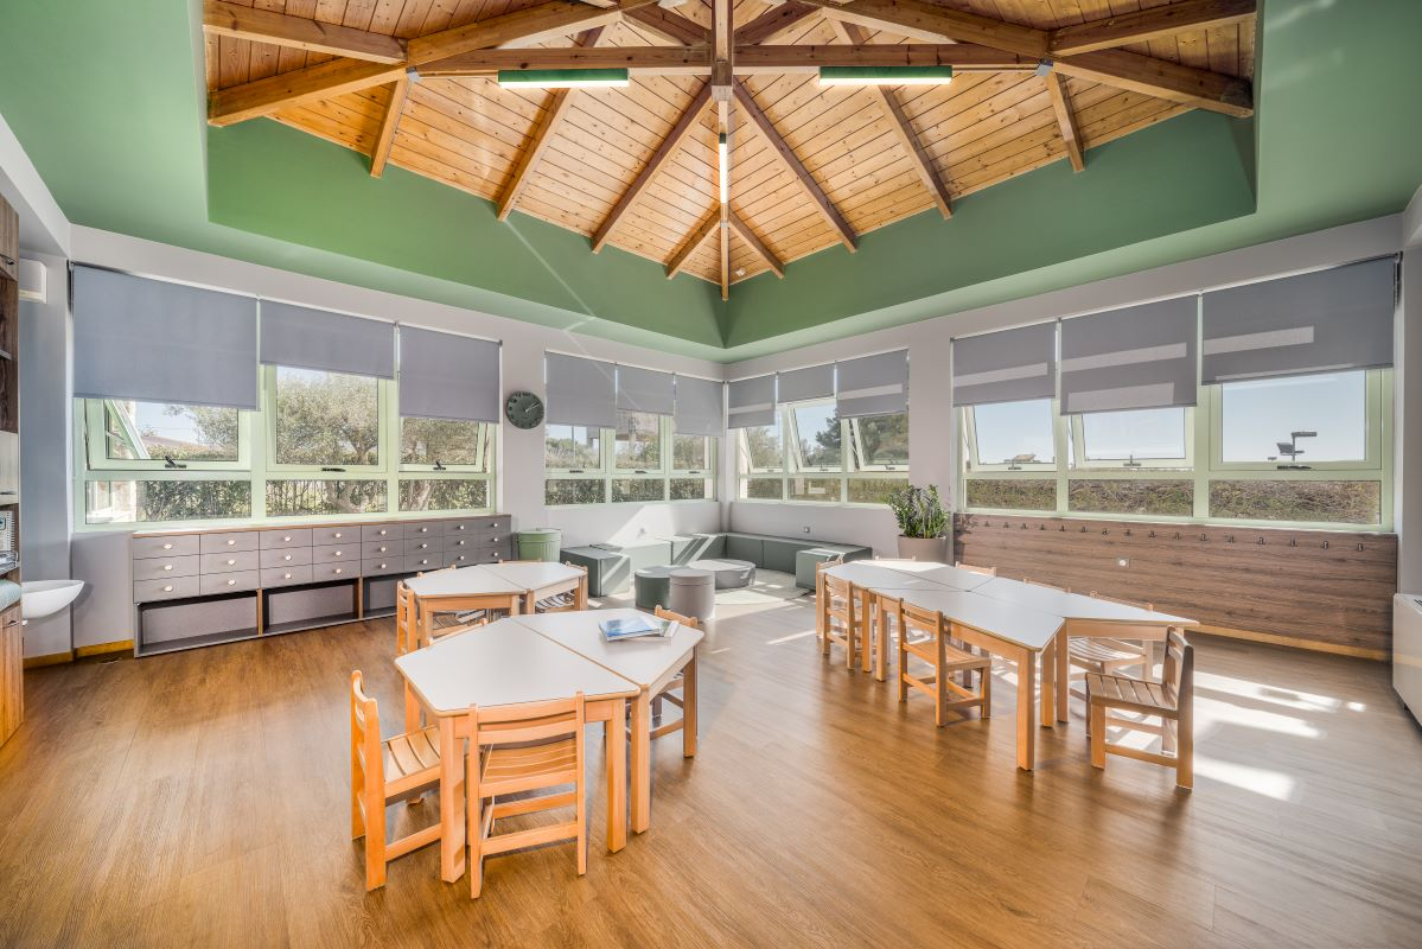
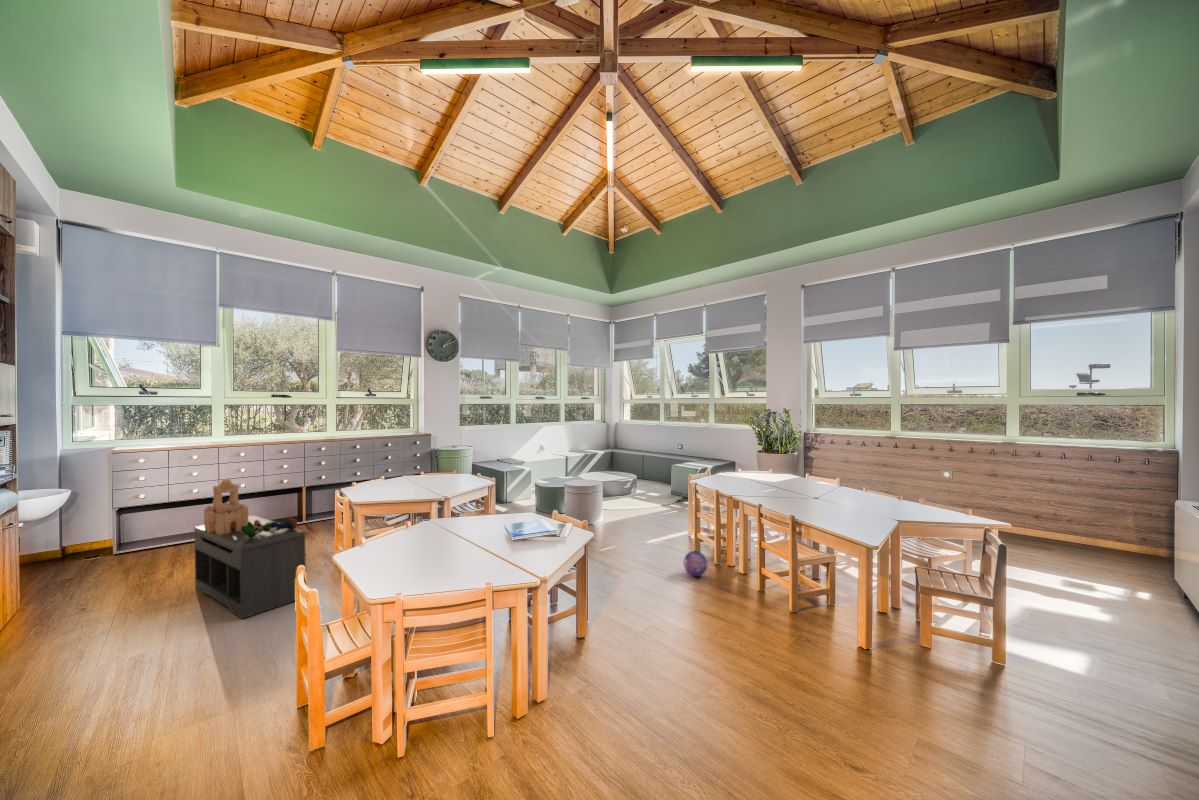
+ decorative ball (695, 563)
+ bench (249, 560)
+ plush toy (268, 525)
+ wooden block set (226, 503)
